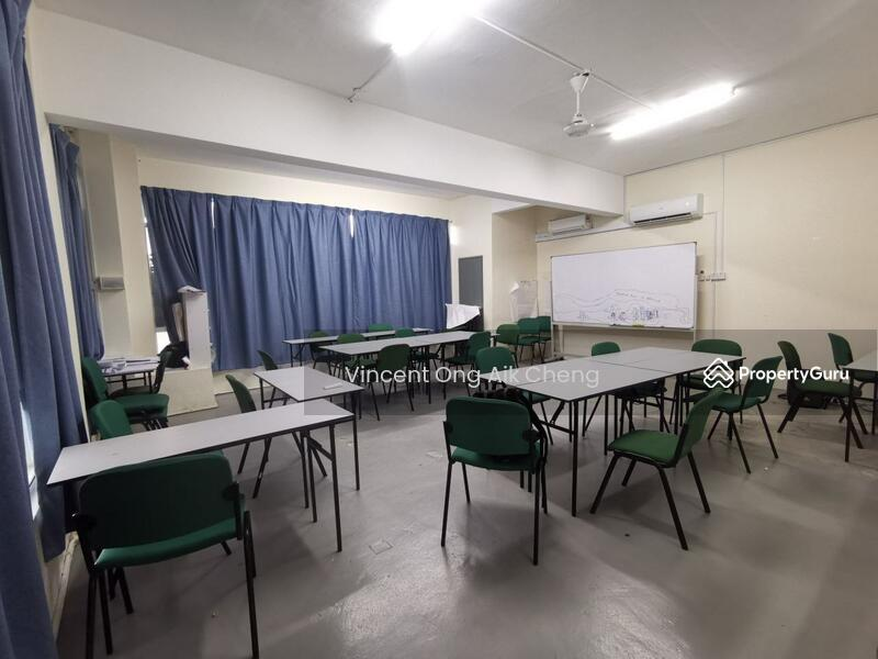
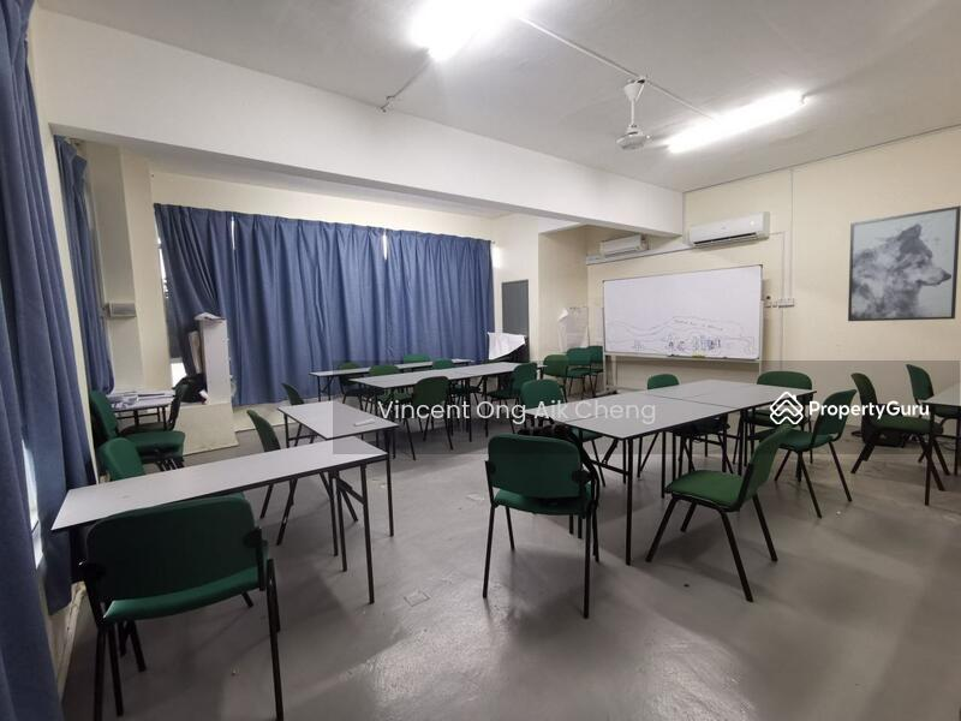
+ wall art (900, 268)
